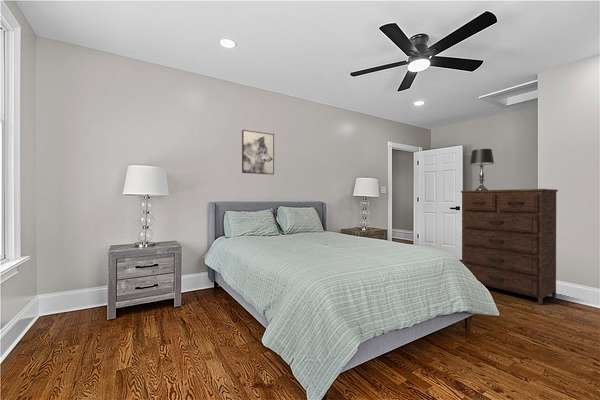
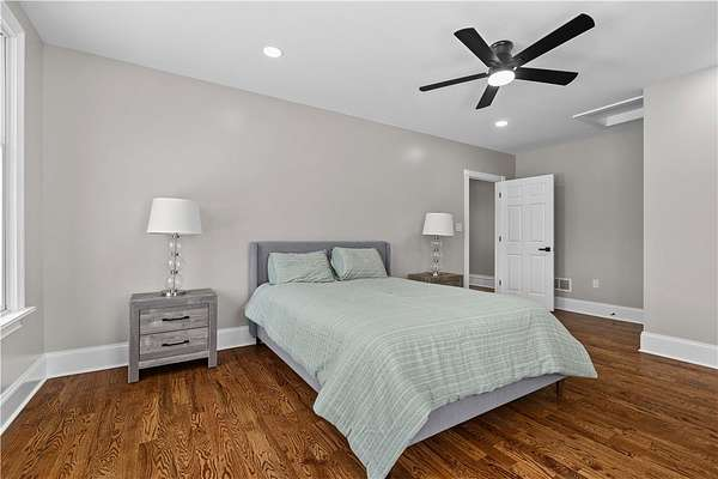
- wall art (258, 152)
- dresser (504, 240)
- table lamp (481, 170)
